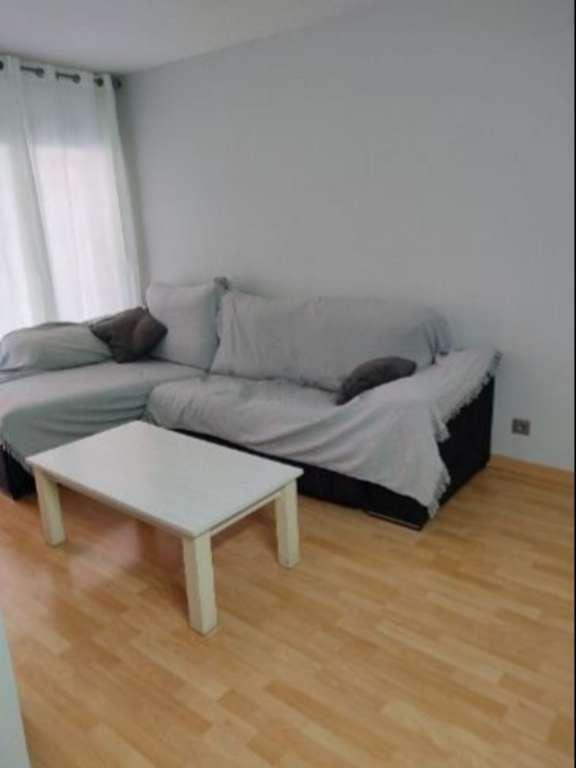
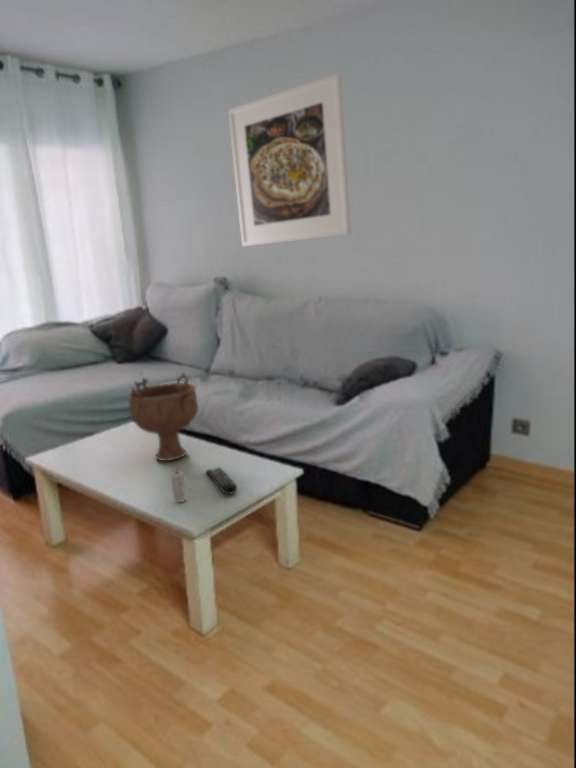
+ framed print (286, 168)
+ decorative bowl (166, 418)
+ remote control (221, 479)
+ candle (177, 483)
